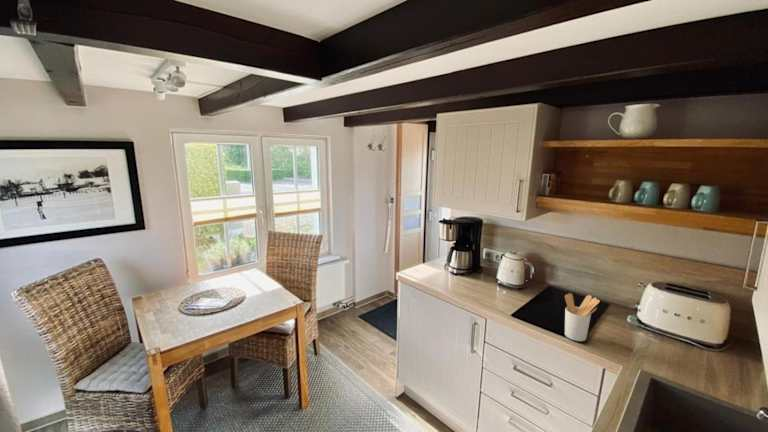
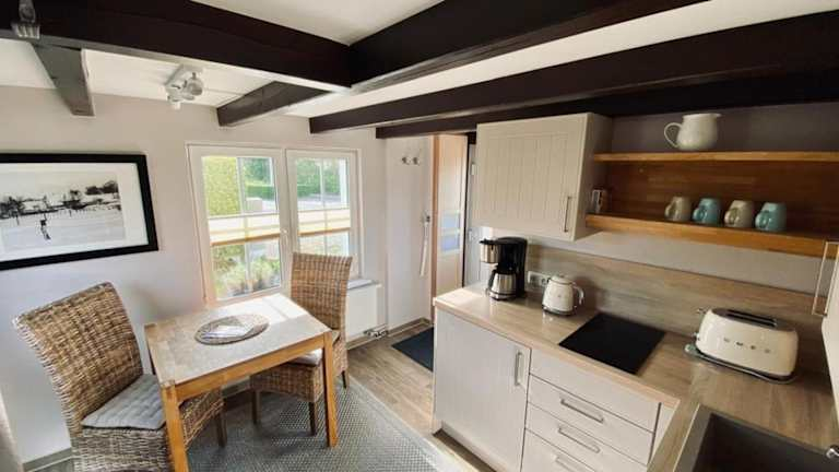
- utensil holder (581, 316)
